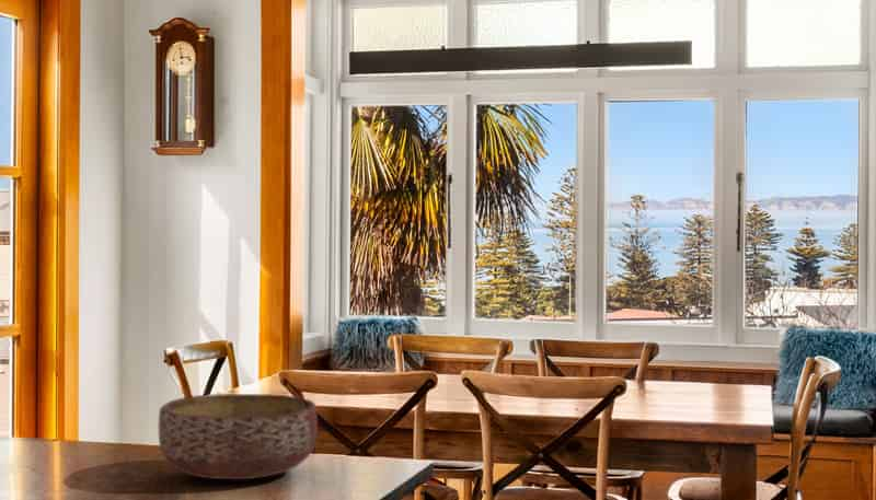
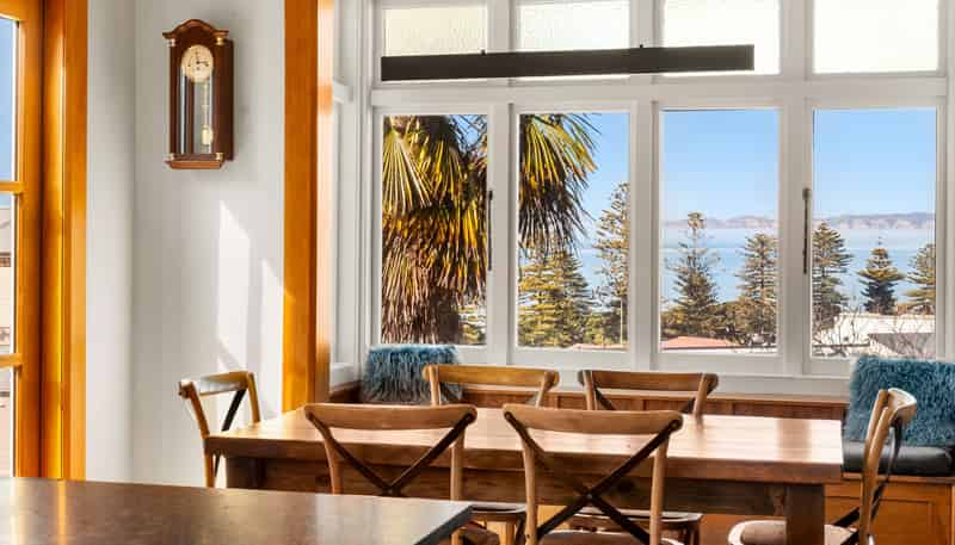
- bowl (238, 438)
